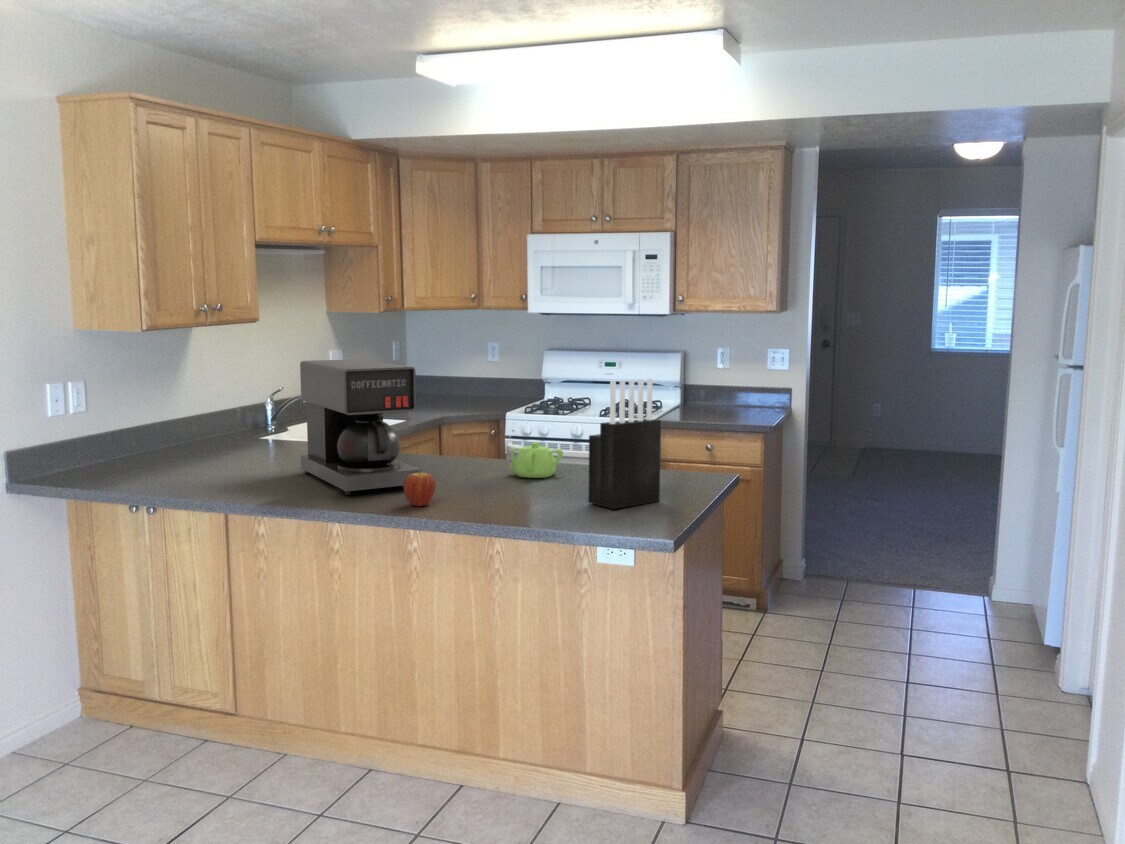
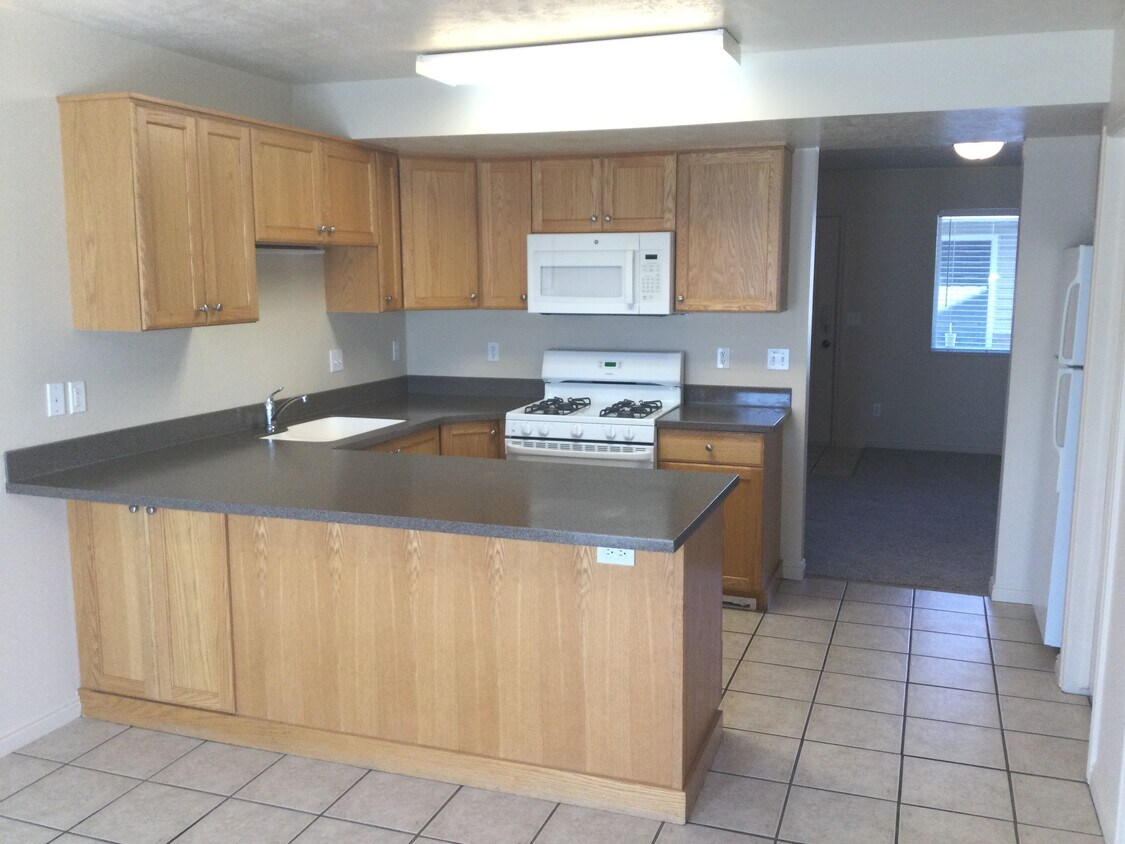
- teapot (536, 458)
- fruit (419, 487)
- knife block (622, 440)
- coffee maker (357, 422)
